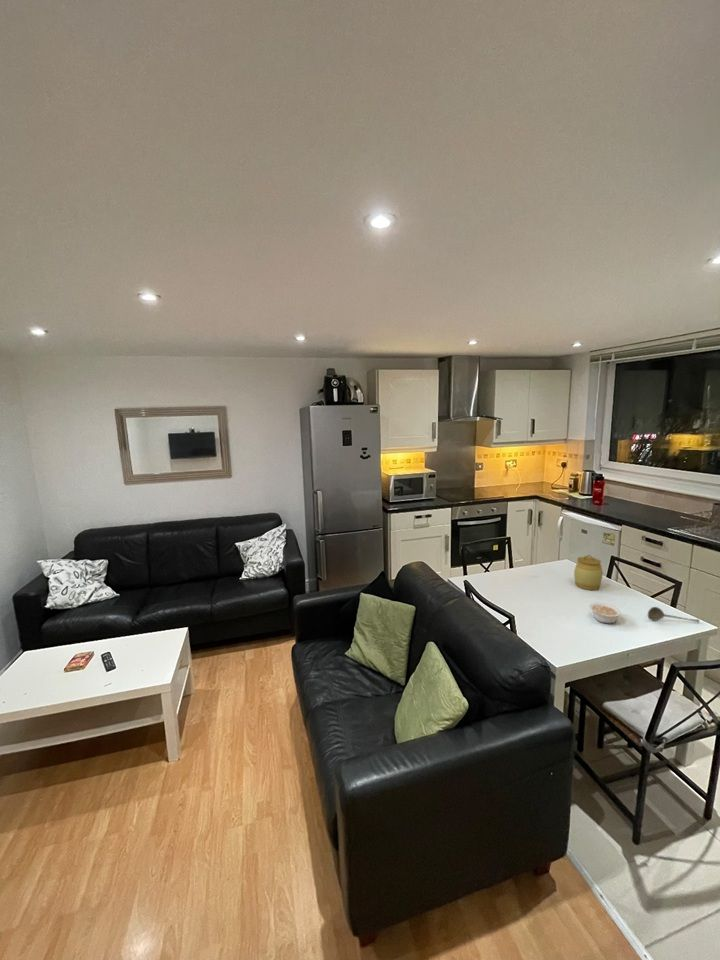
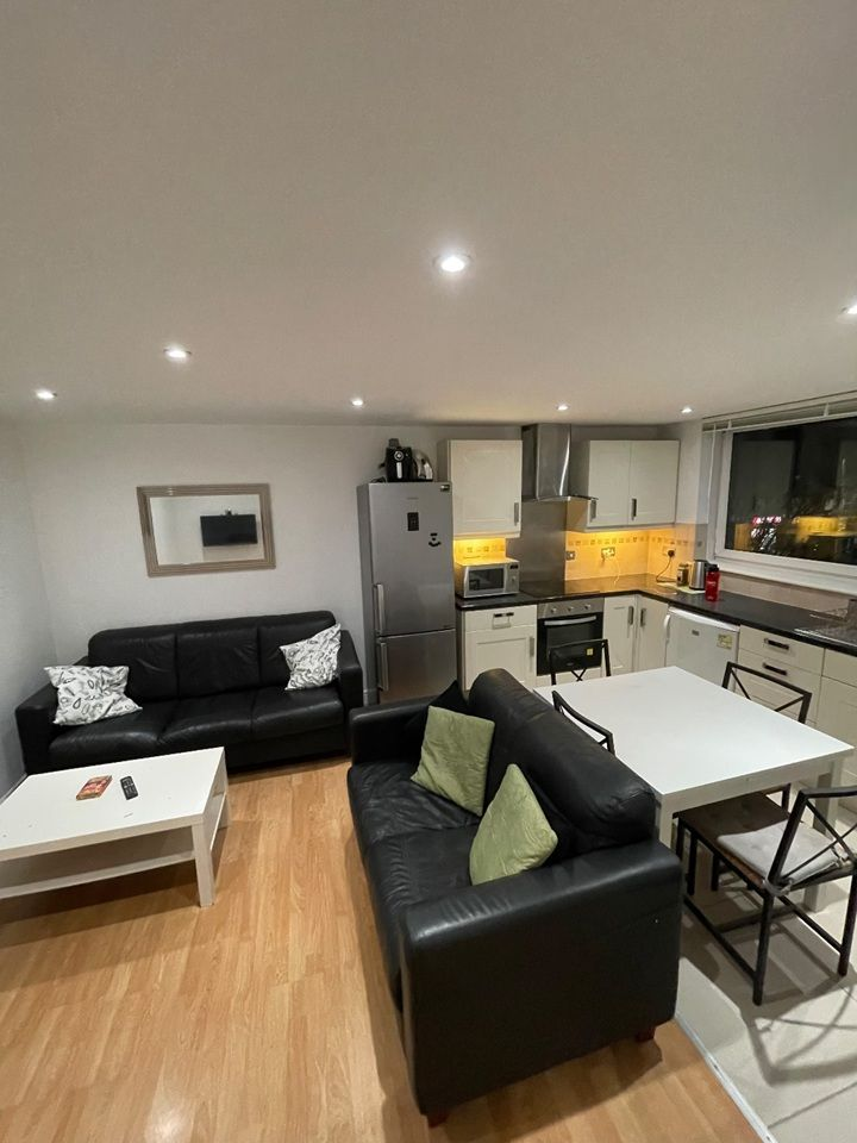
- jar (588, 570)
- soupspoon (670, 615)
- legume (604, 613)
